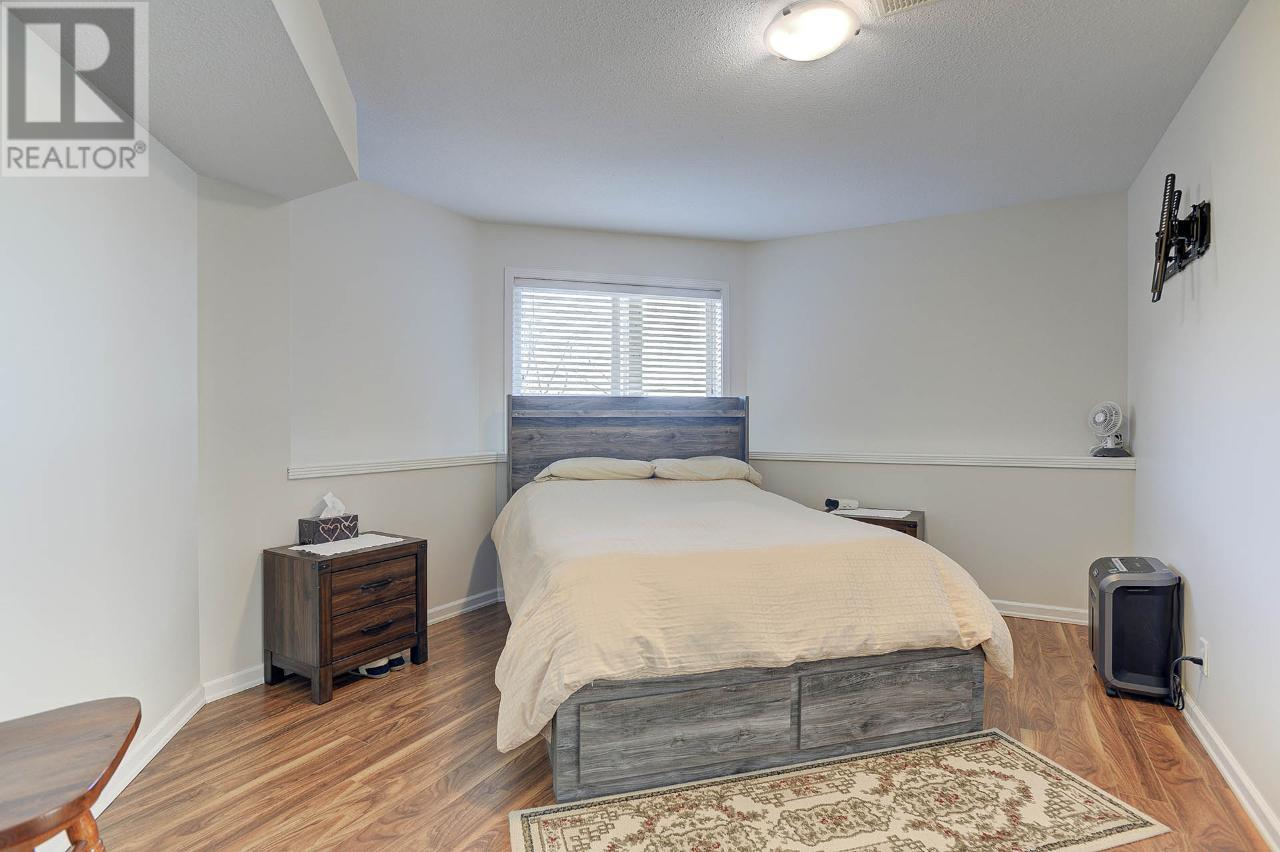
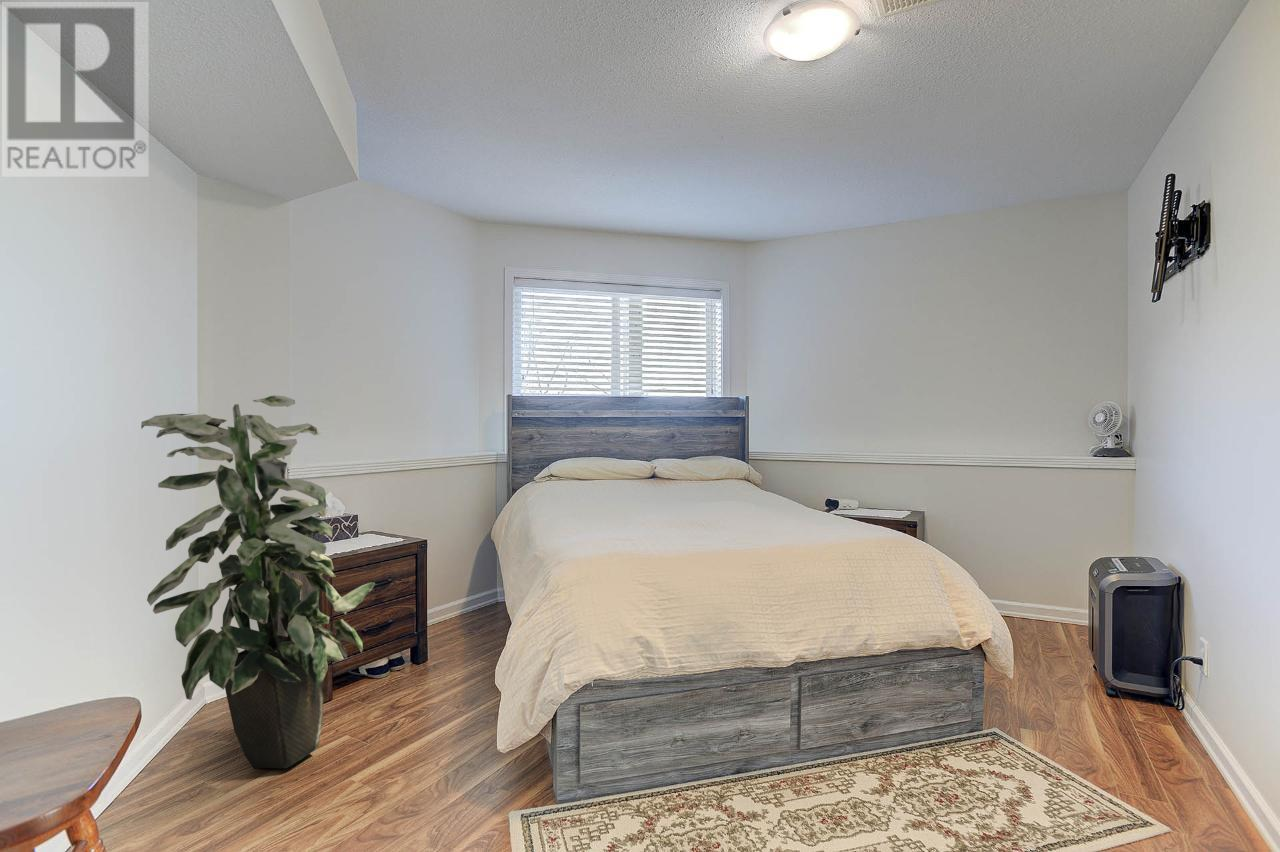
+ indoor plant (260, 580)
